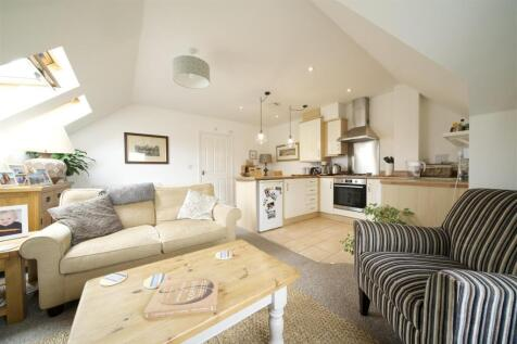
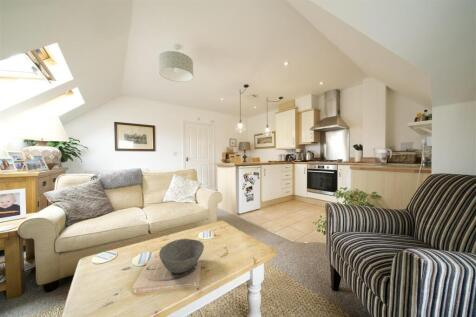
+ bowl (182, 257)
